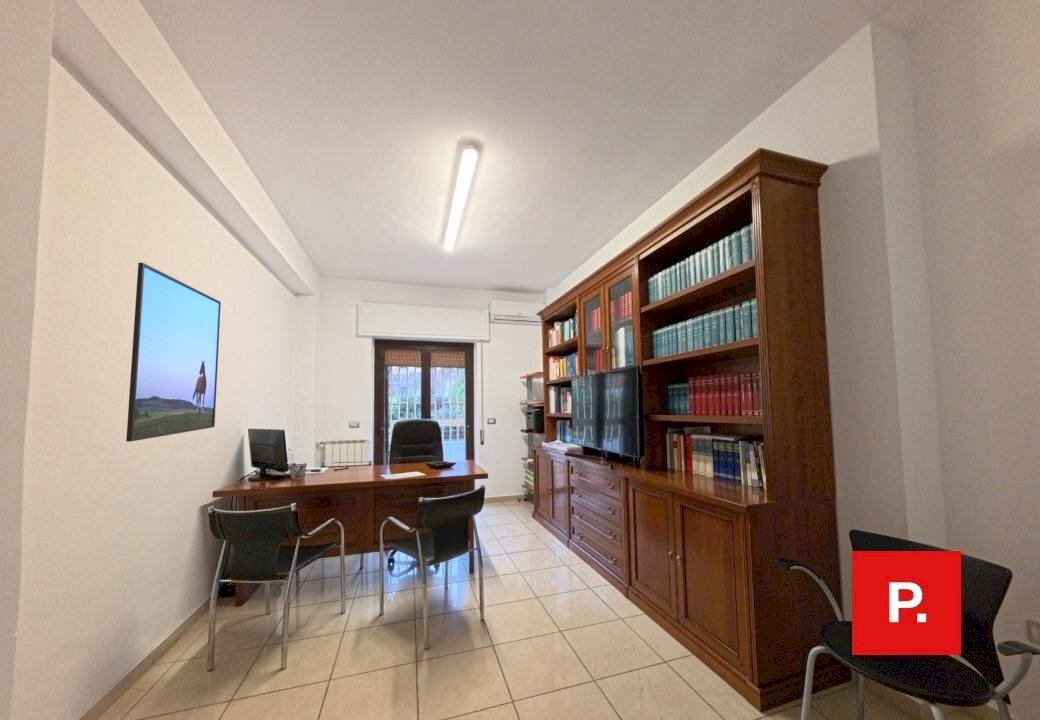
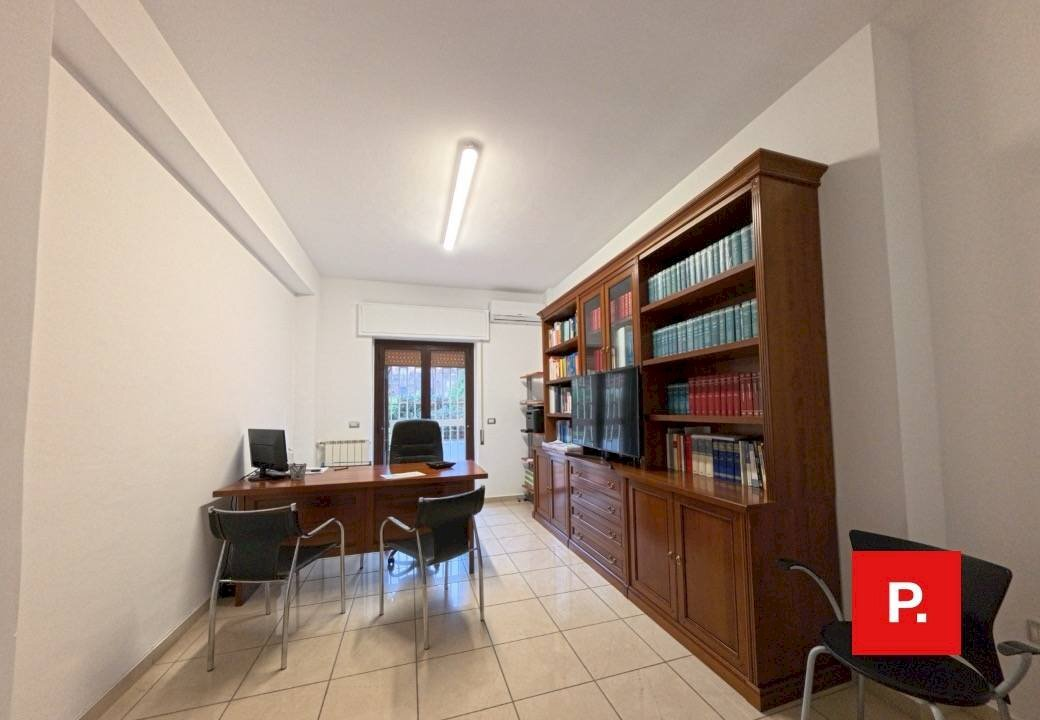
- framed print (182, 358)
